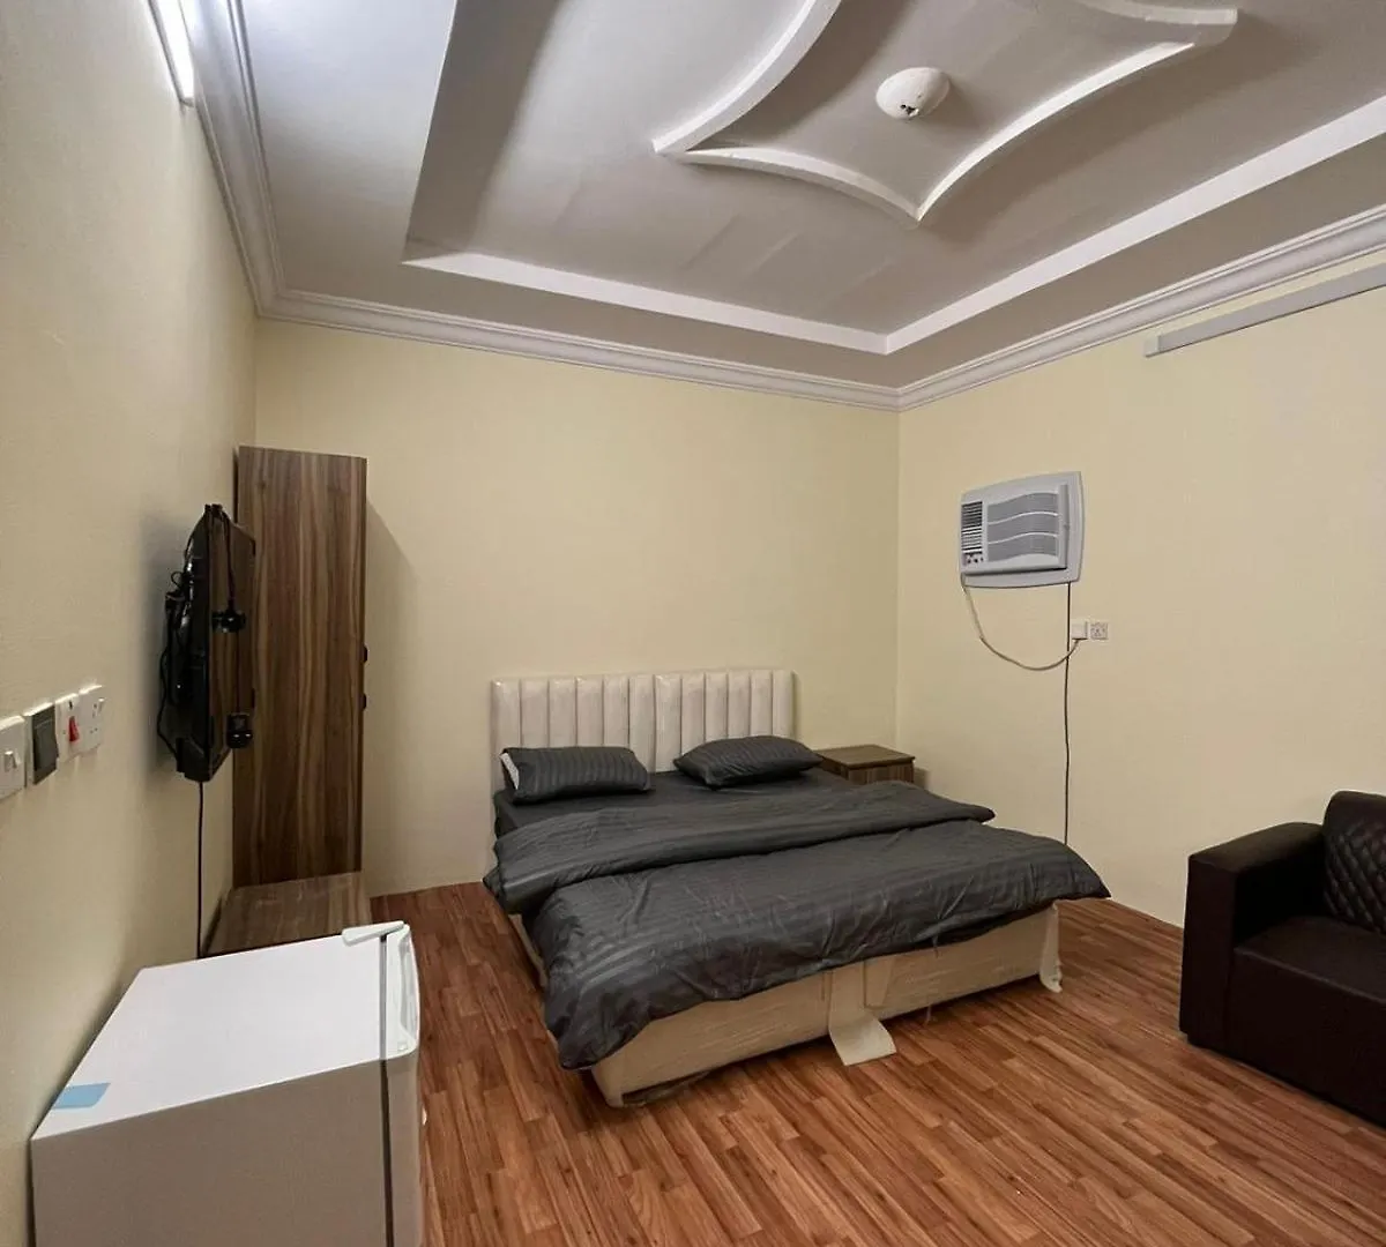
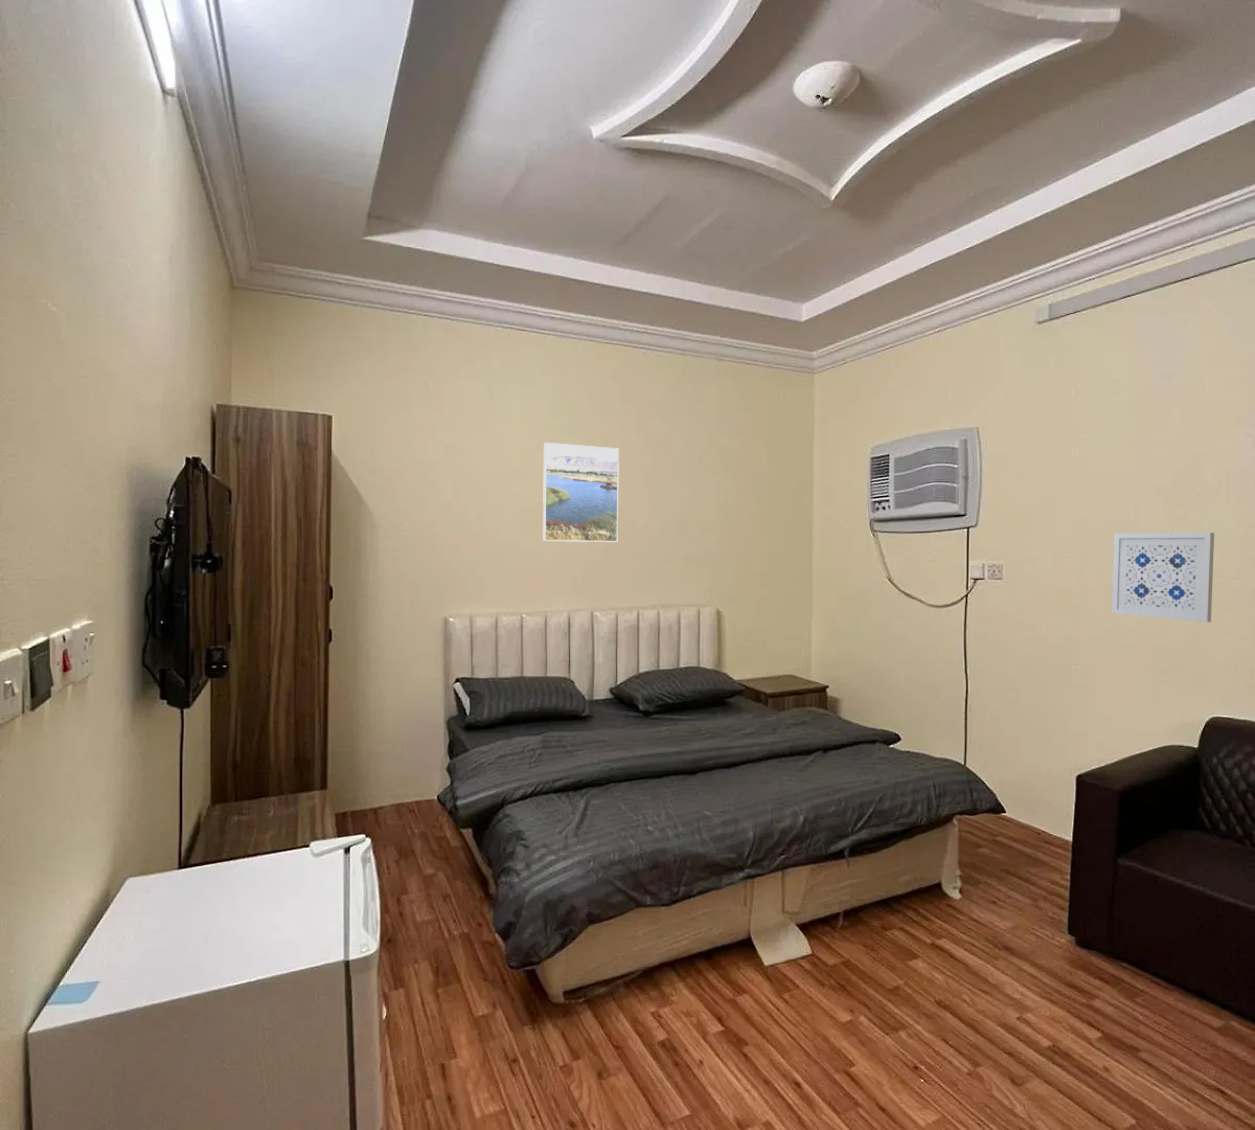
+ wall art (1160, 576)
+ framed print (581, 493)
